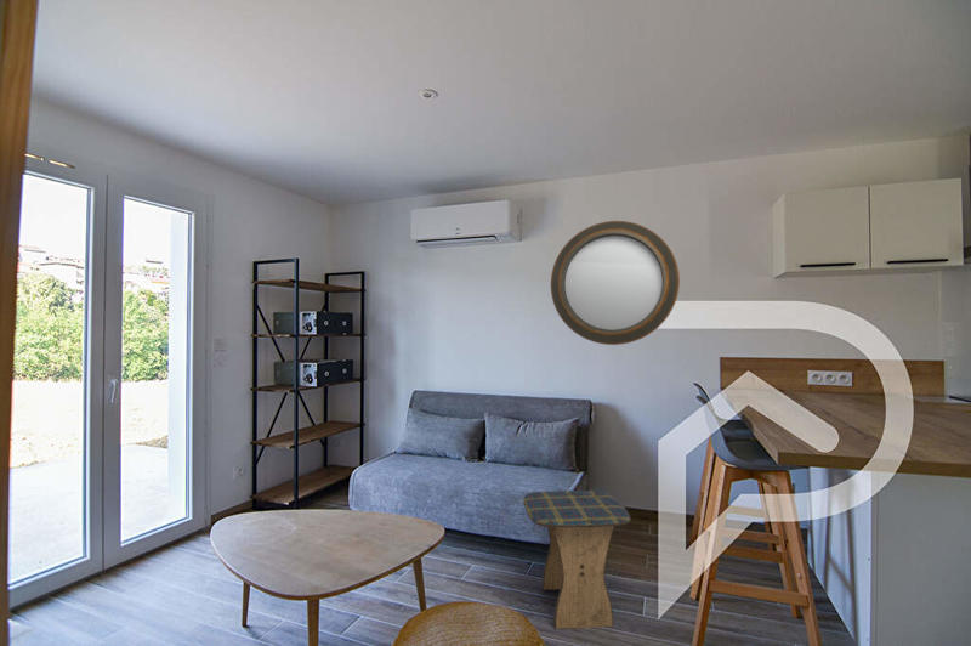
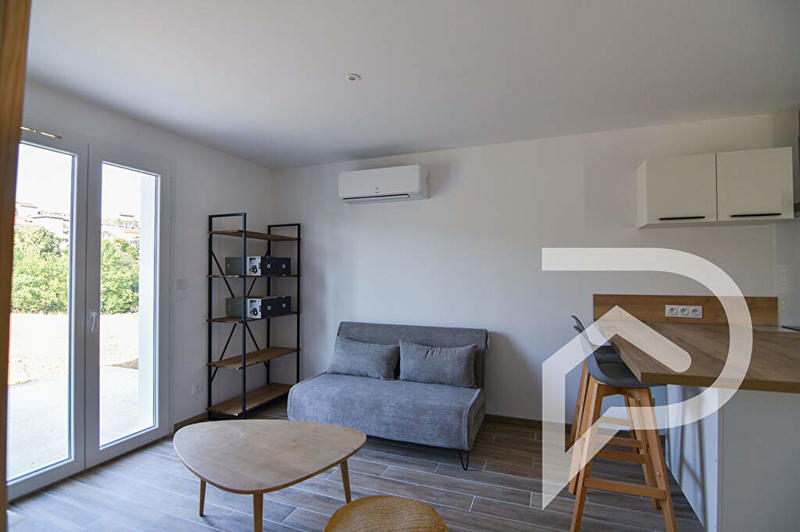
- stool (574, 555)
- home mirror (612, 282)
